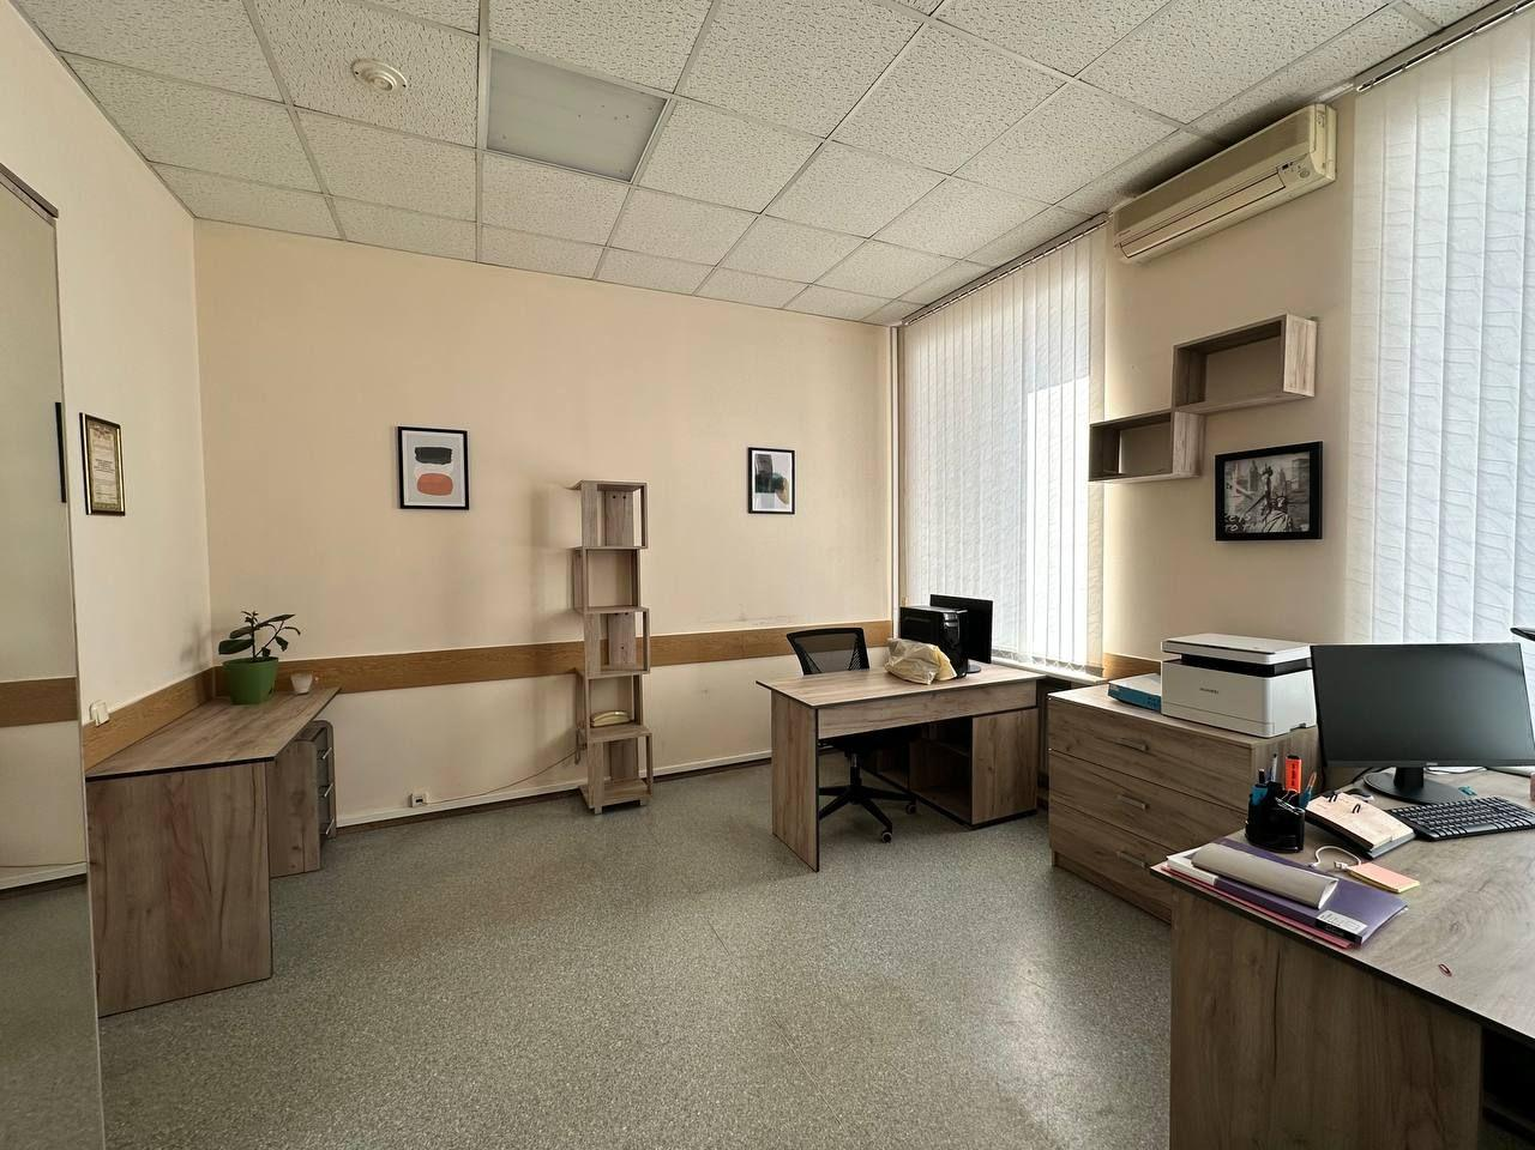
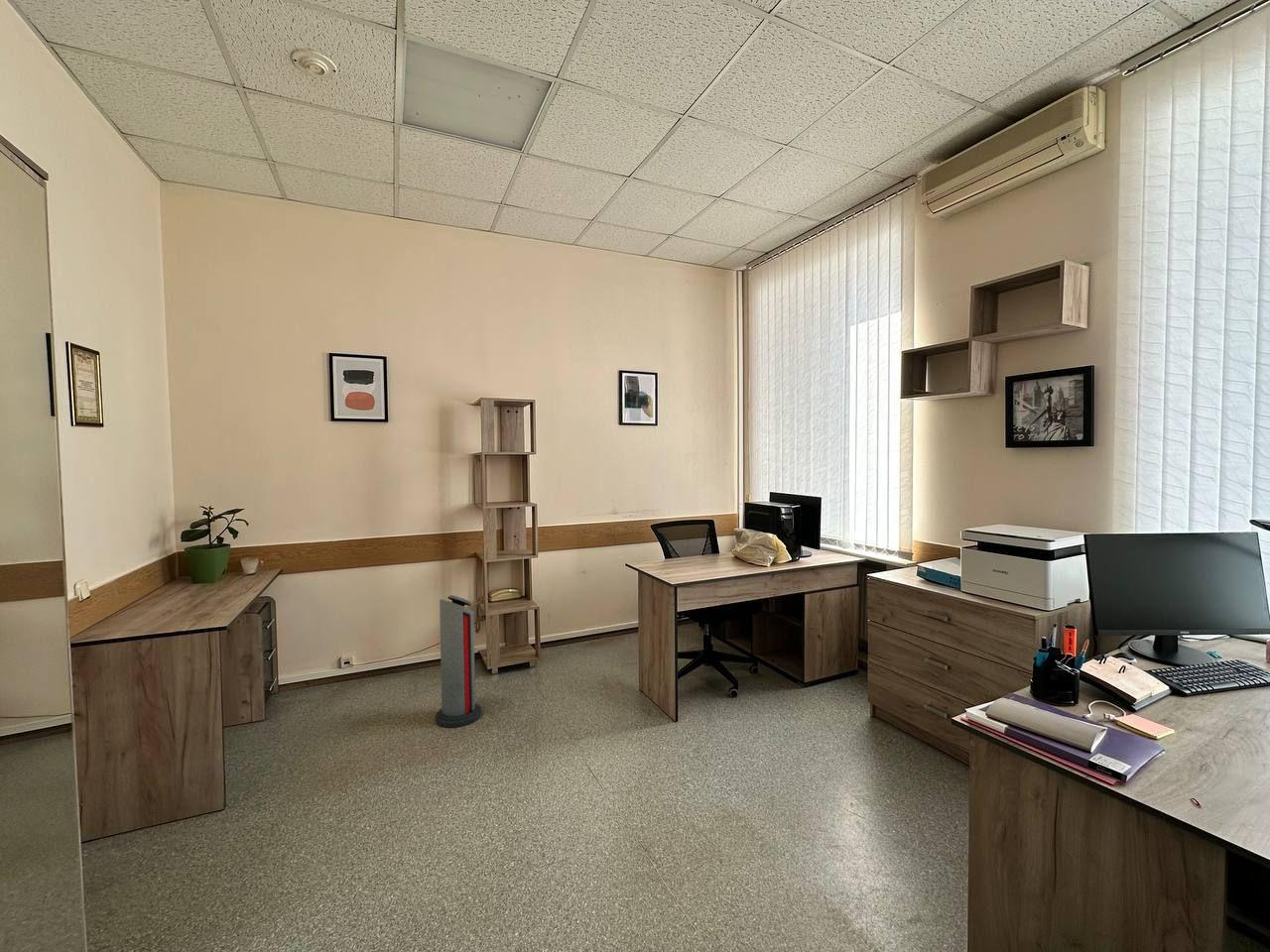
+ air purifier (457, 655)
